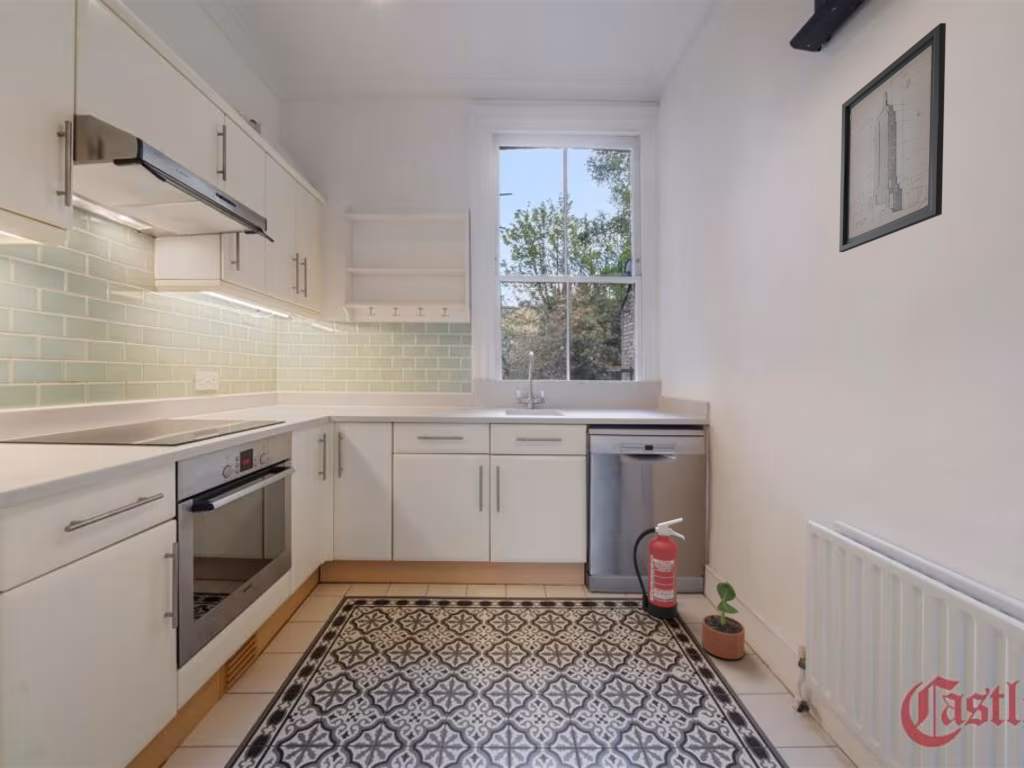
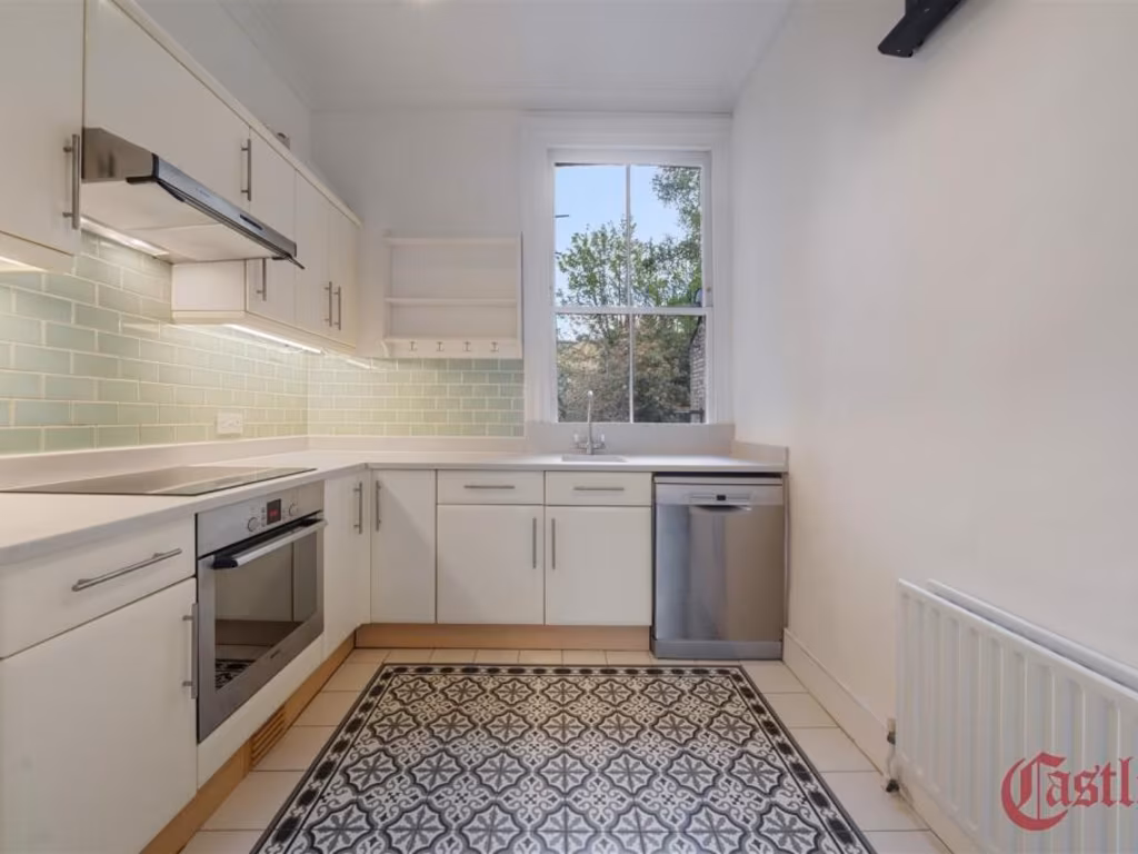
- potted plant (723, 619)
- fire extinguisher (658, 563)
- wall art (885, 152)
